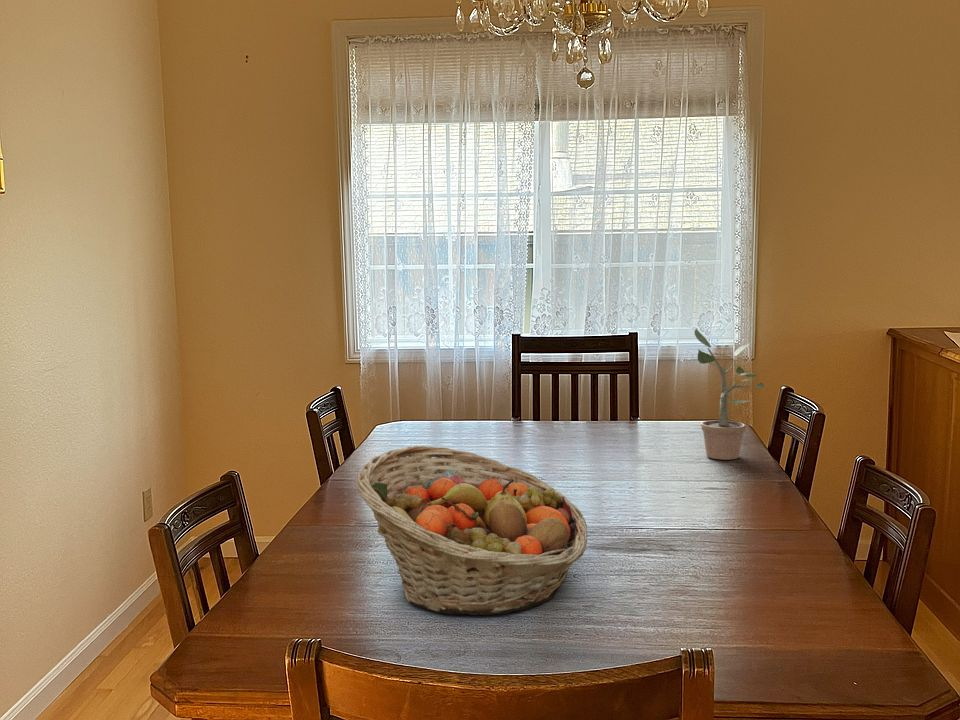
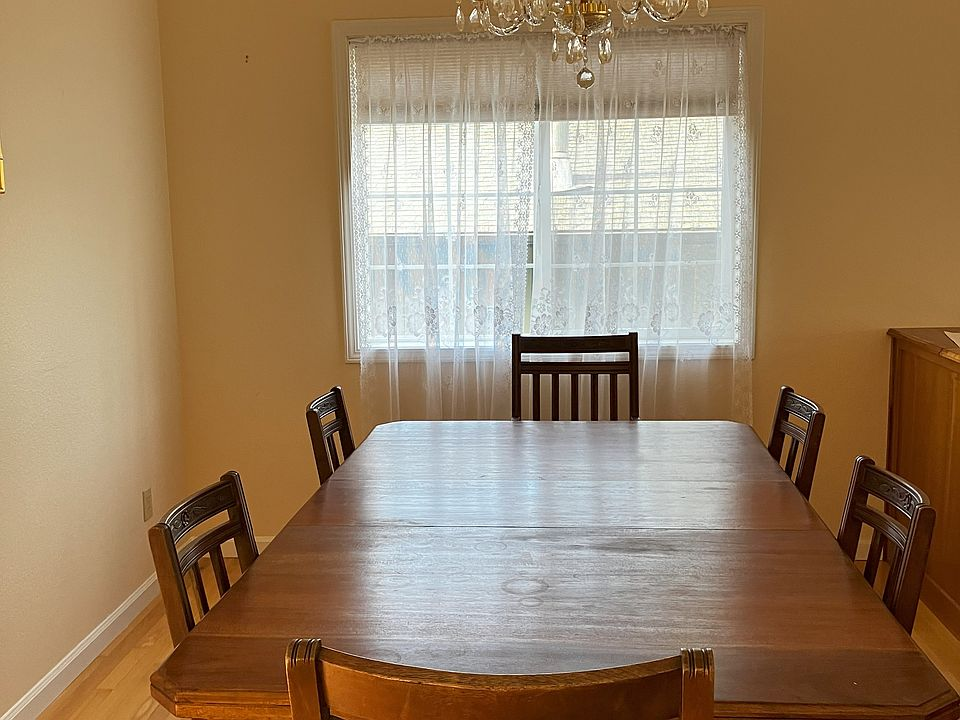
- fruit basket (475, 521)
- potted plant (727, 390)
